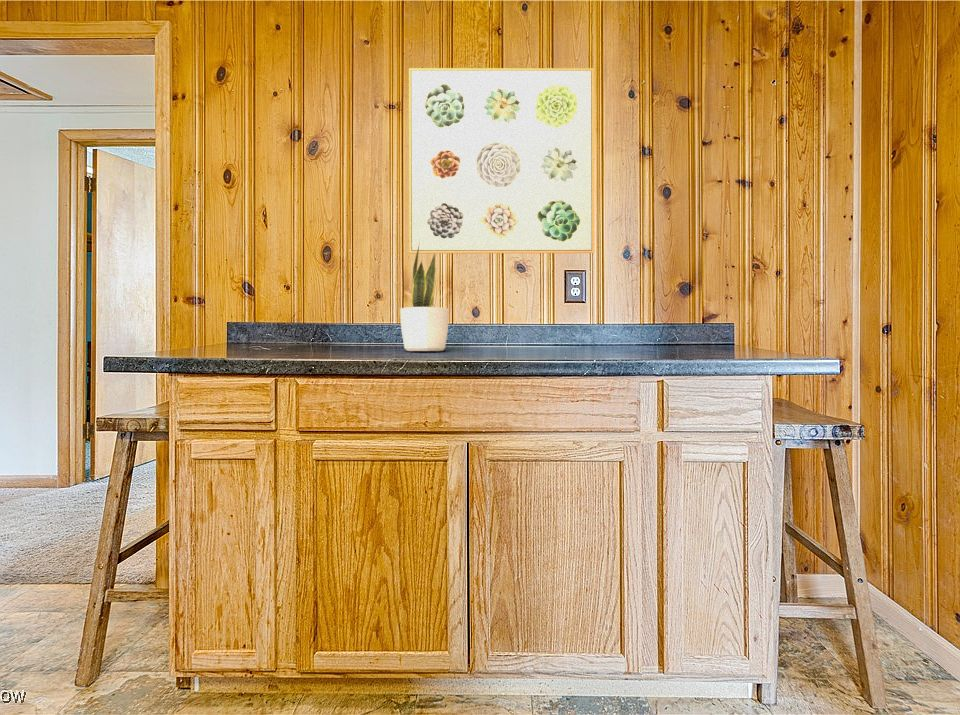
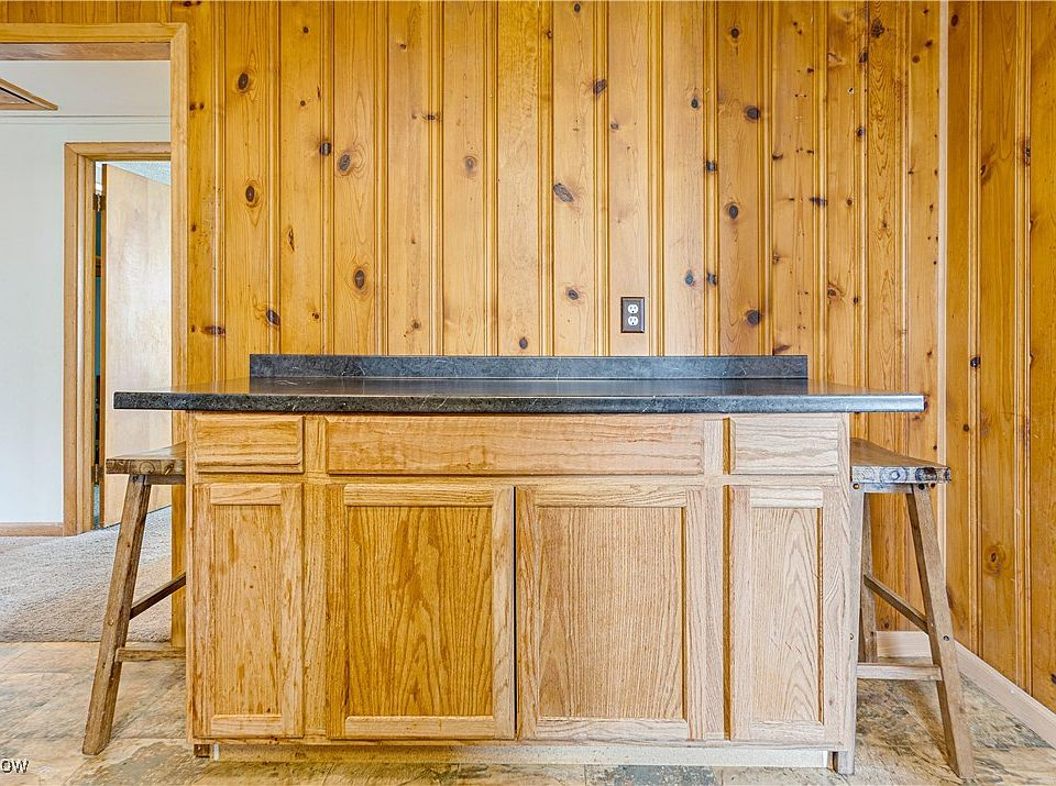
- potted plant (424, 294)
- wall art (501, 160)
